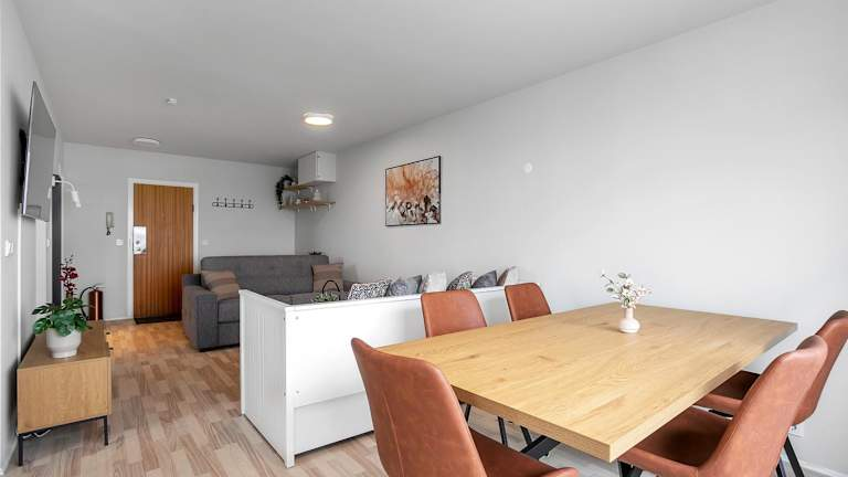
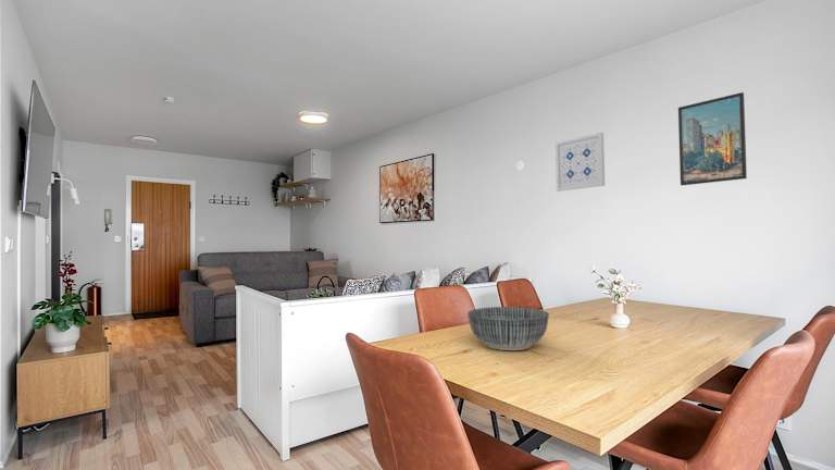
+ wall art (578, 163)
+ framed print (710, 140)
+ bowl (508, 329)
